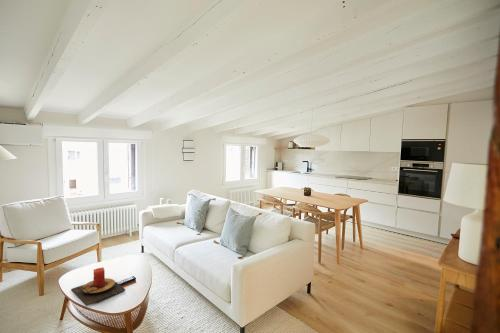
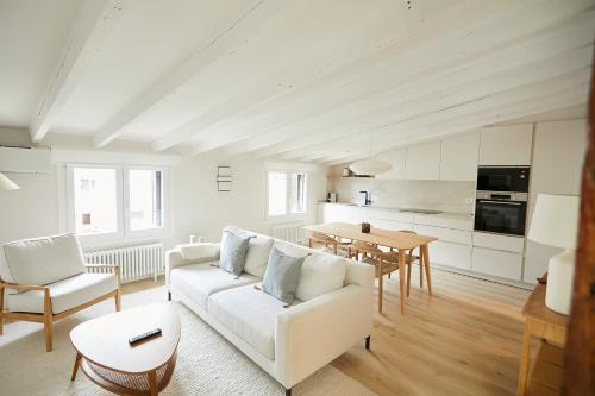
- candle (98, 280)
